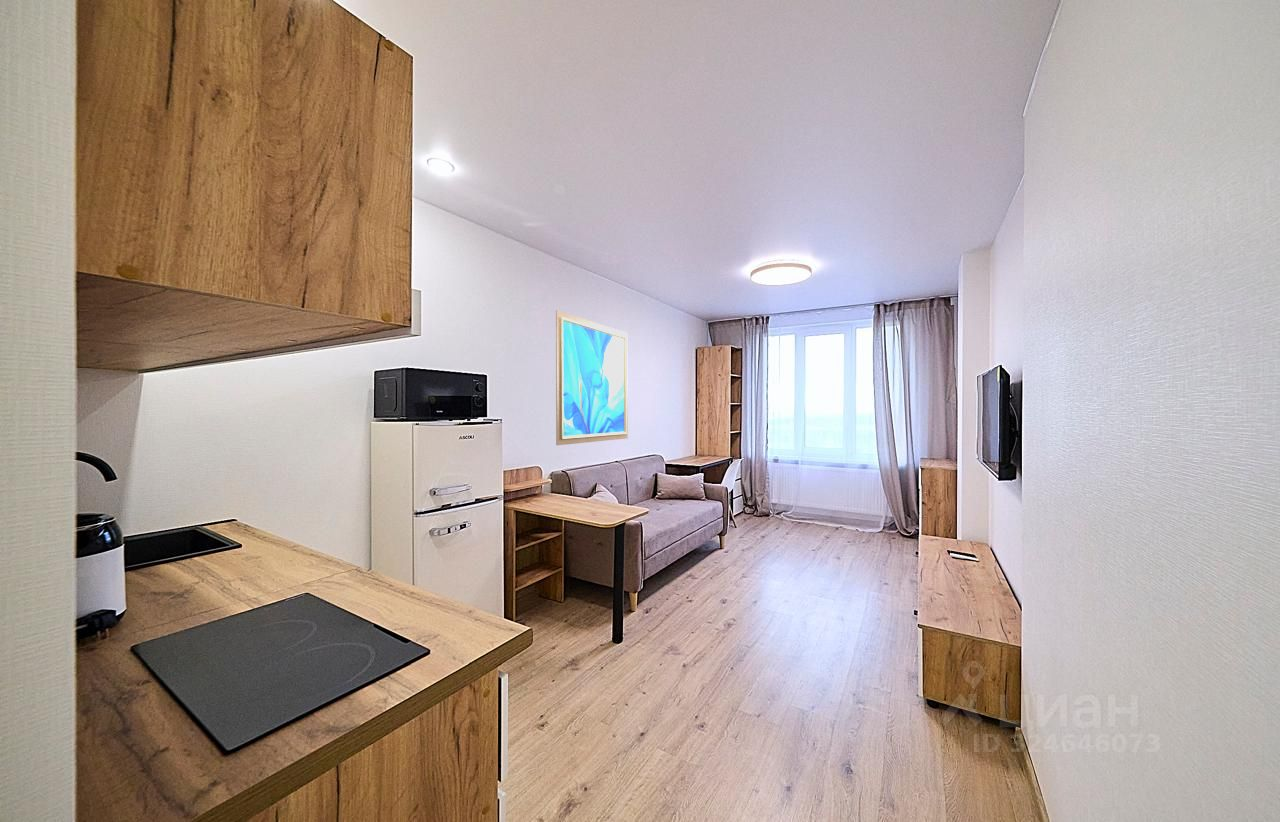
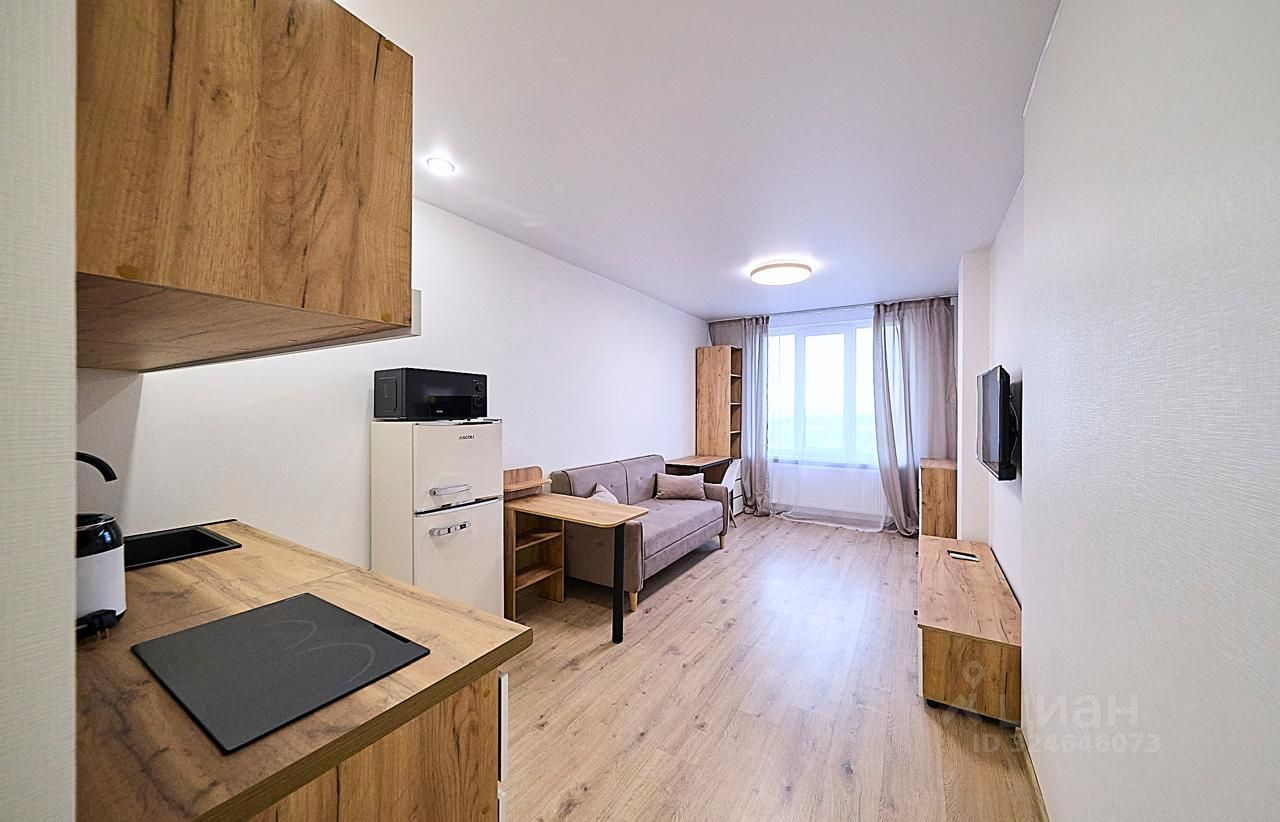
- wall art (596, 382)
